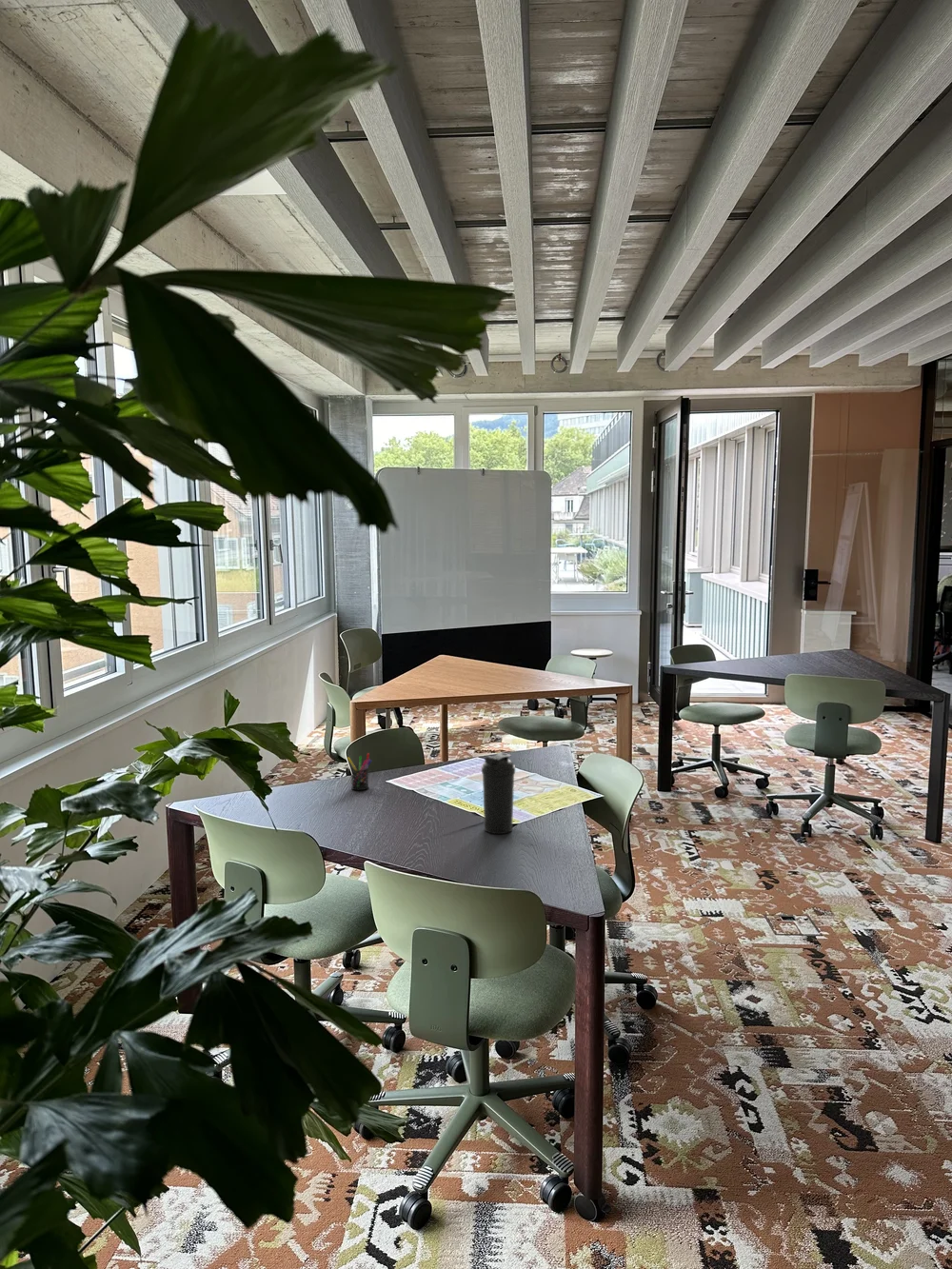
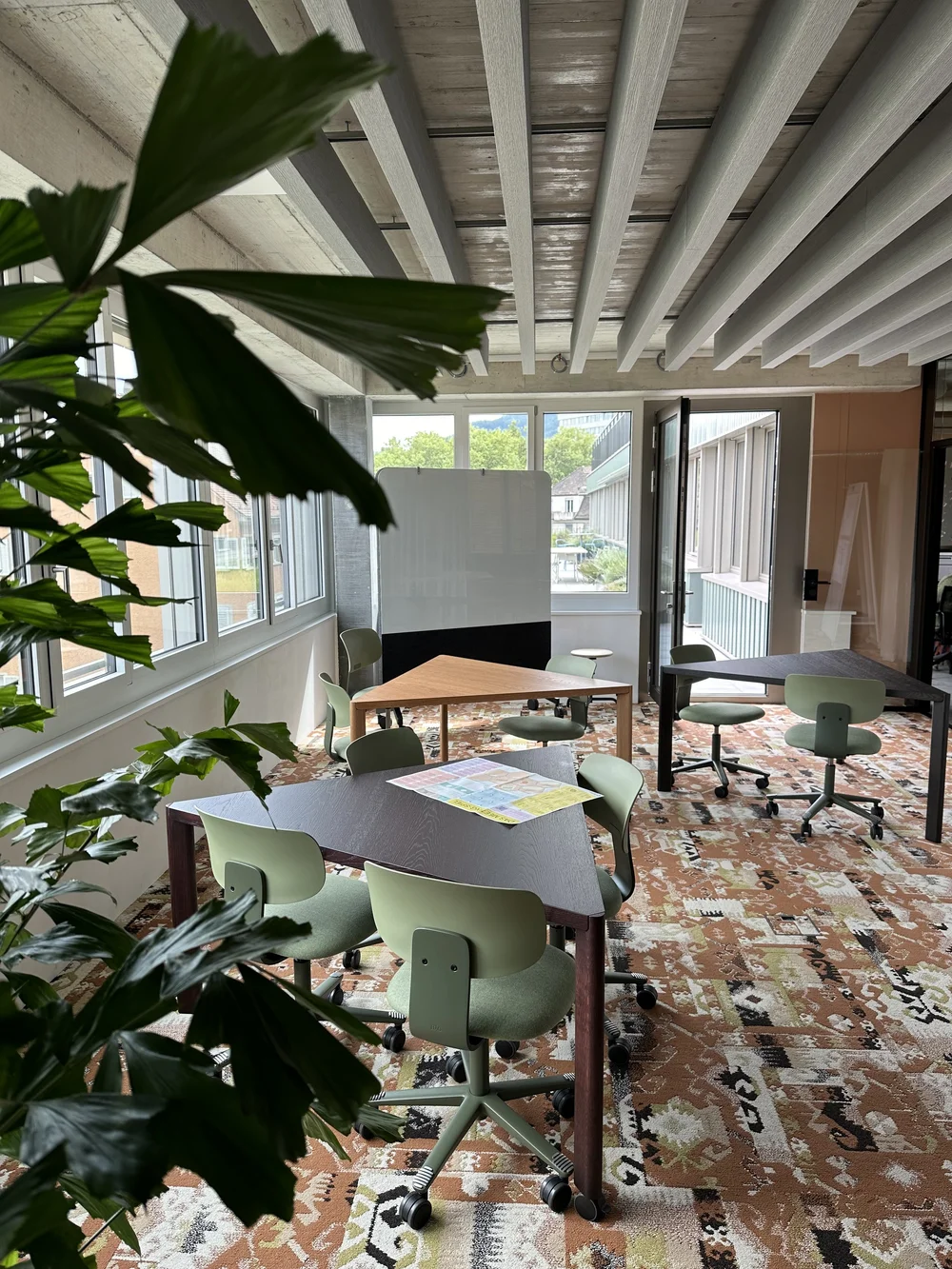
- water bottle (498, 792)
- pen holder (361, 770)
